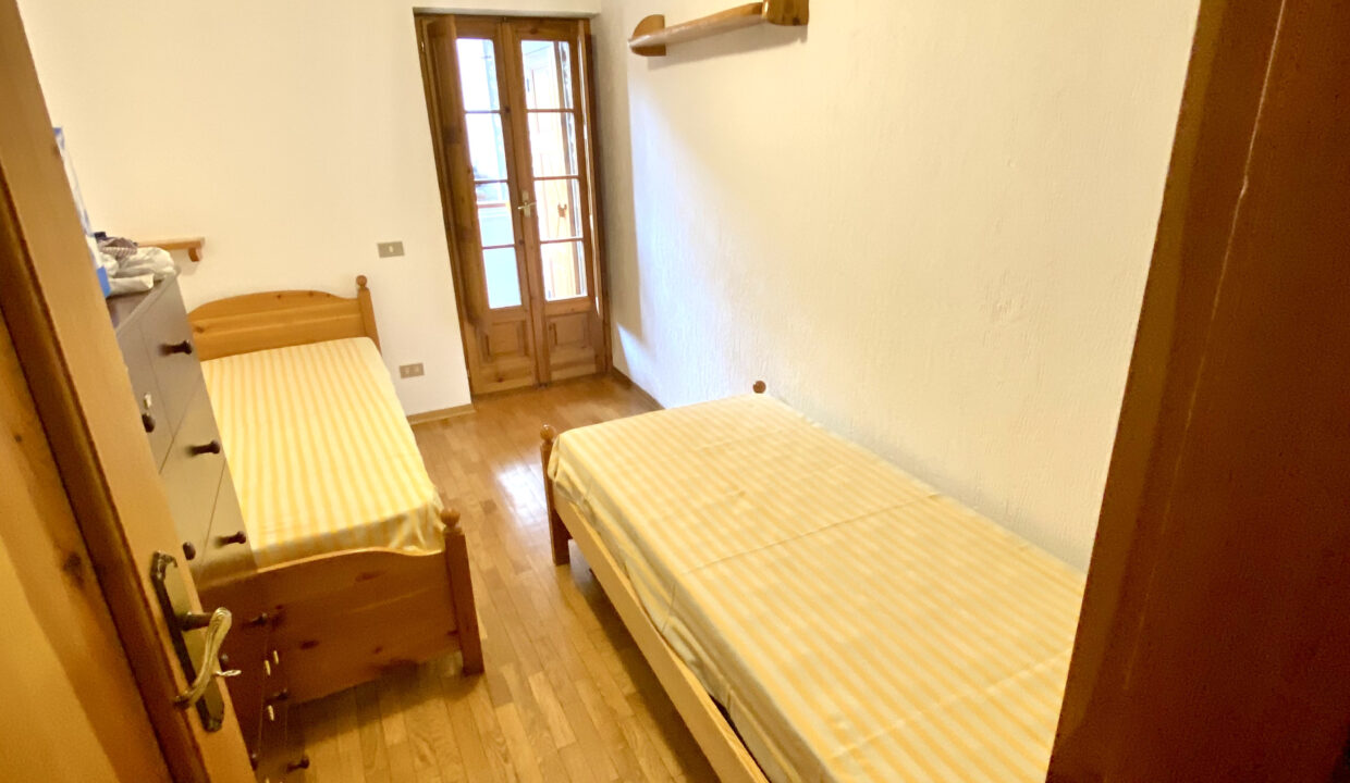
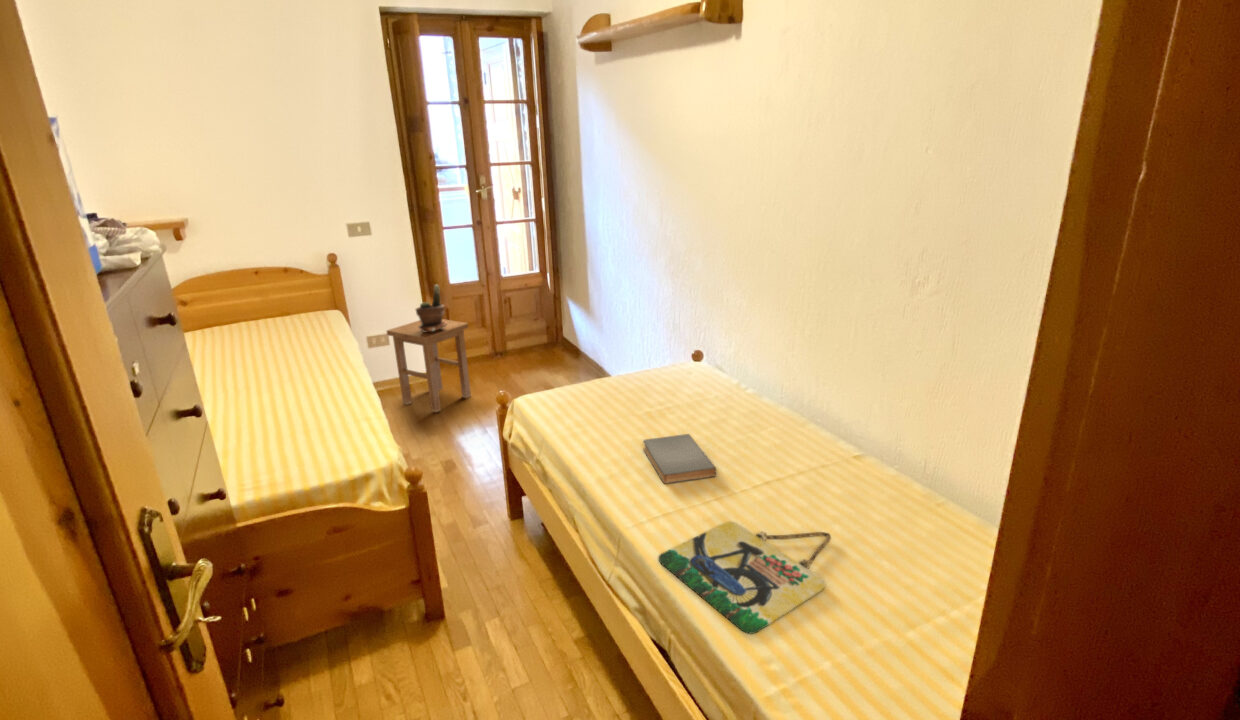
+ potted plant (430, 308)
+ home sign (762, 557)
+ book (677, 457)
+ stool (432, 364)
